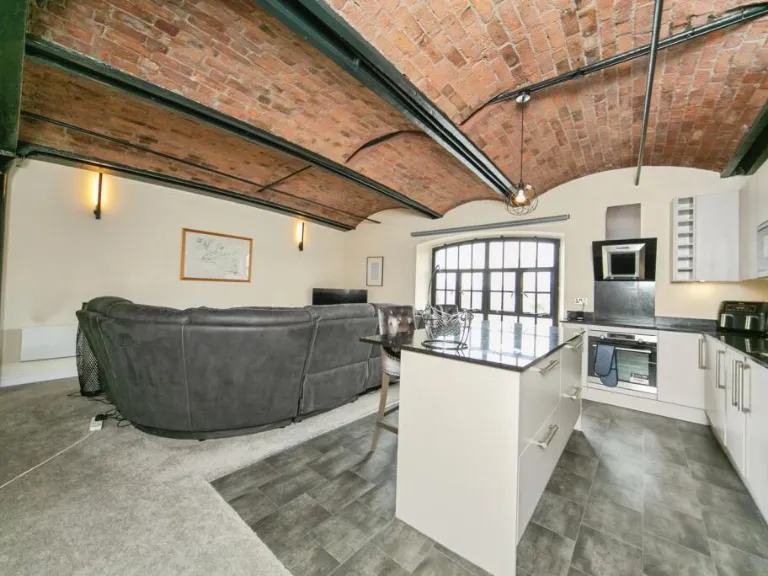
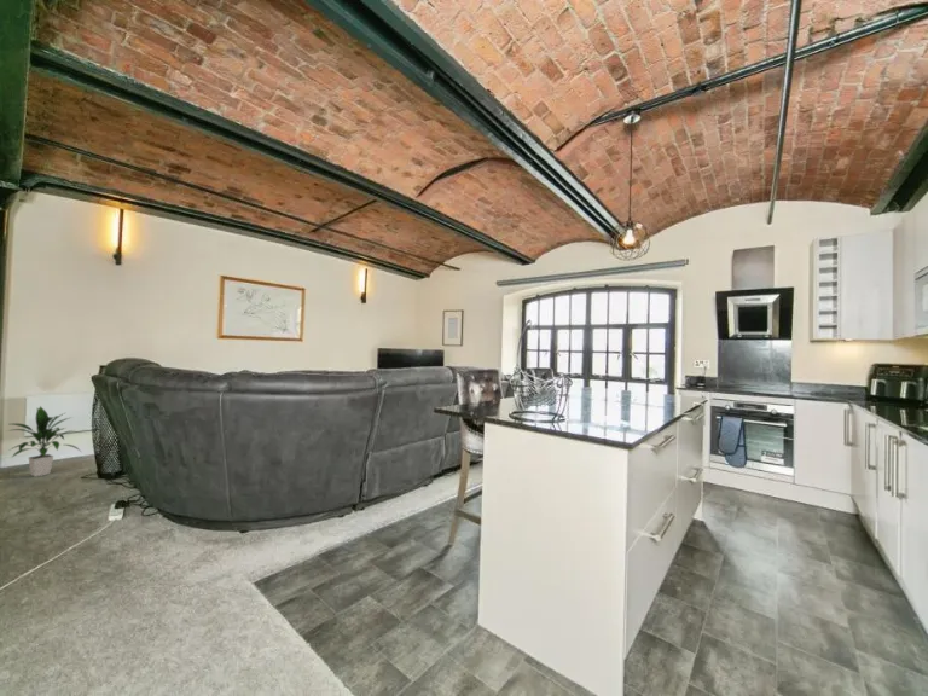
+ indoor plant (46, 440)
